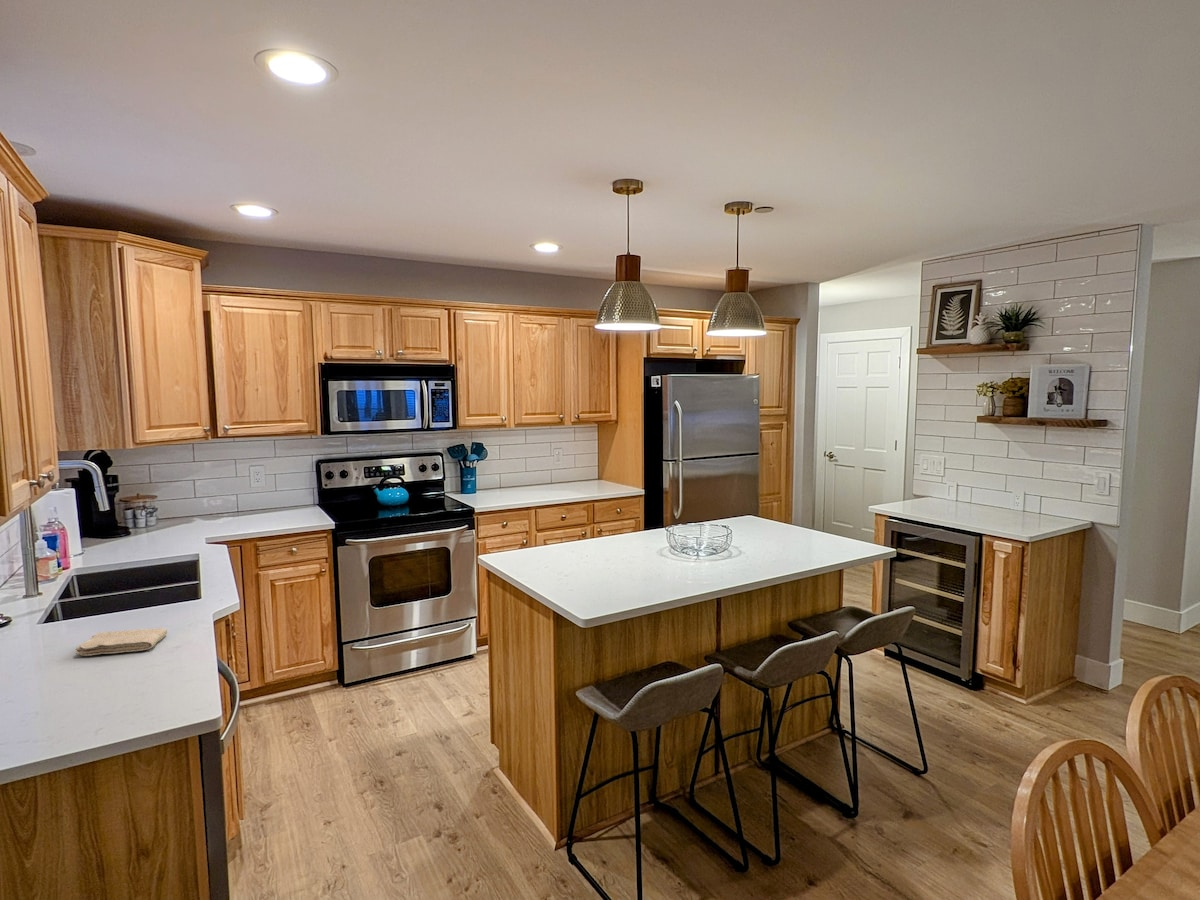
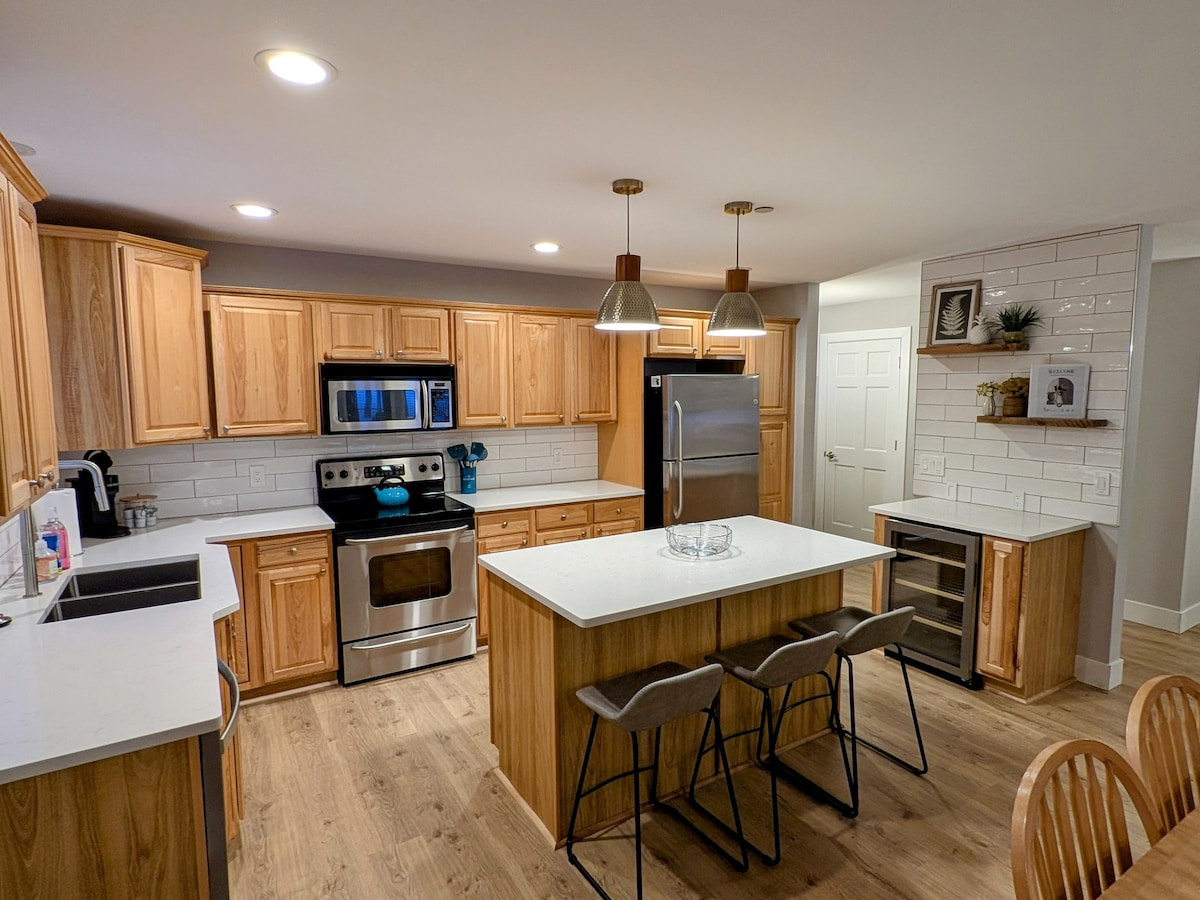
- washcloth (123, 640)
